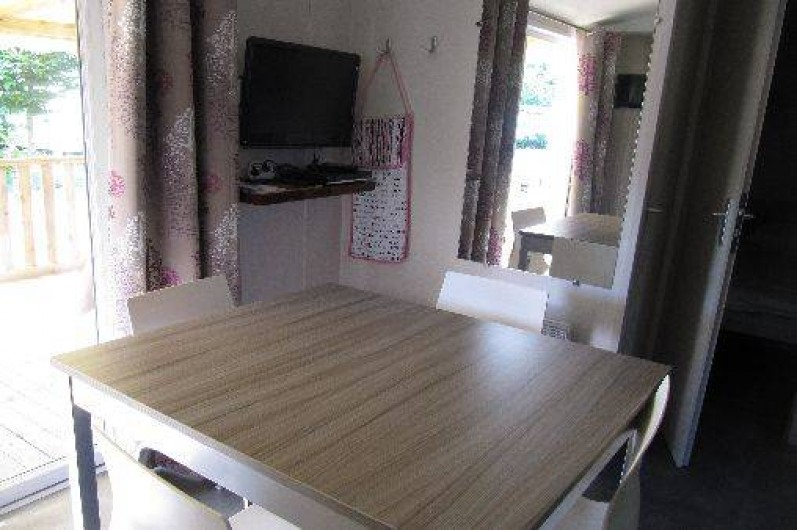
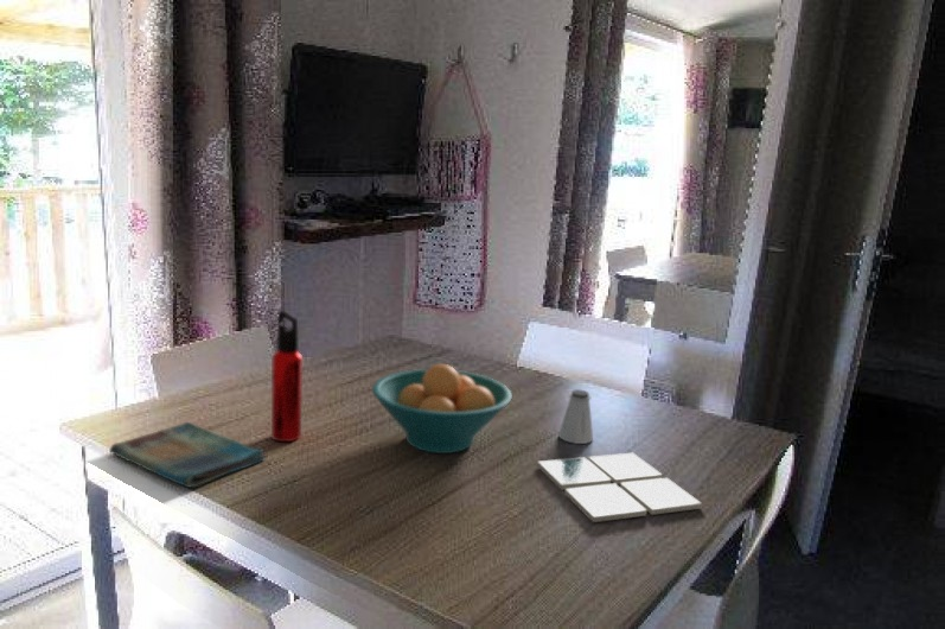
+ saltshaker (577, 414)
+ fruit bowl (441, 404)
+ water bottle (287, 375)
+ dish towel (187, 450)
+ drink coaster (614, 483)
